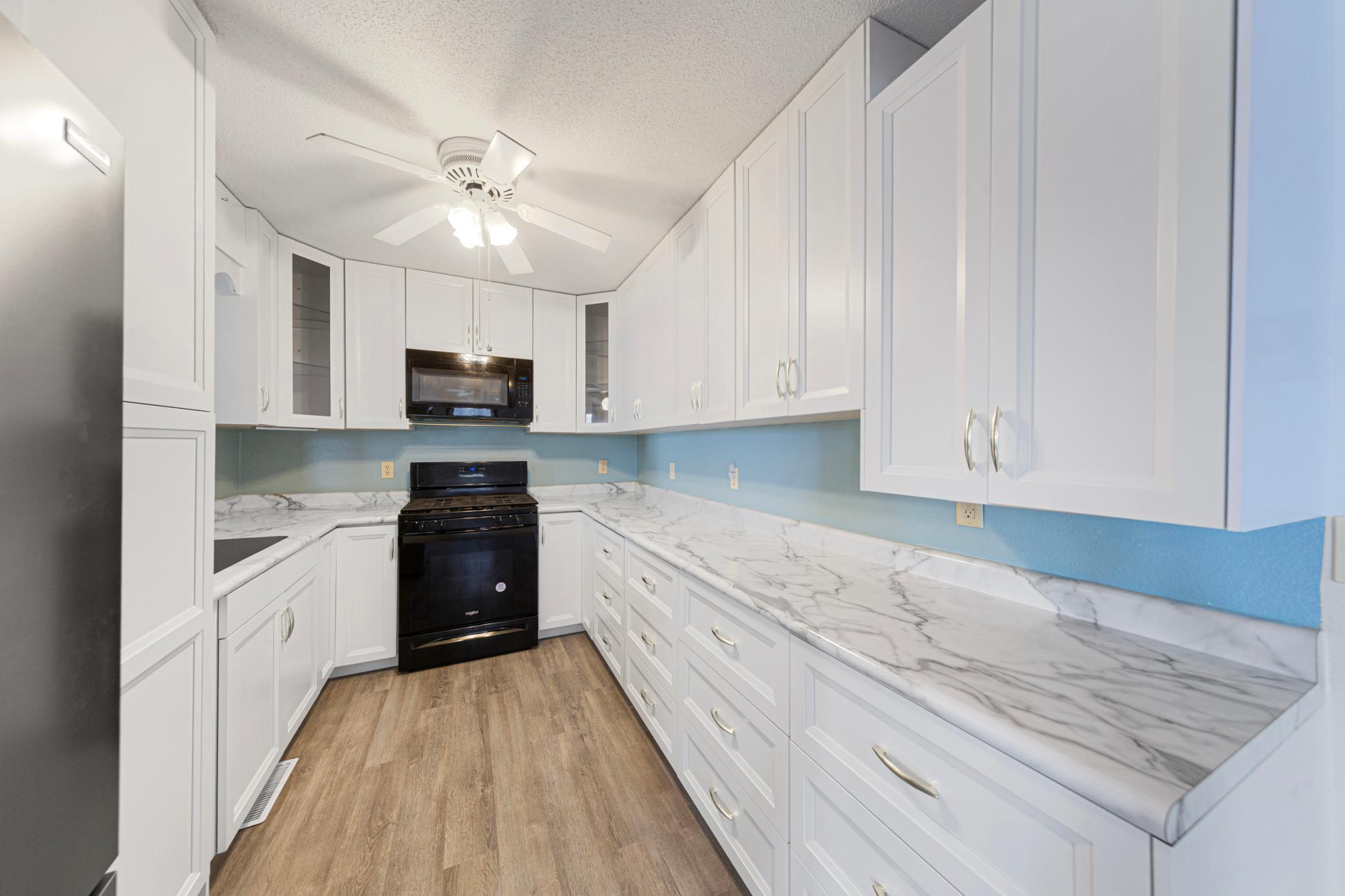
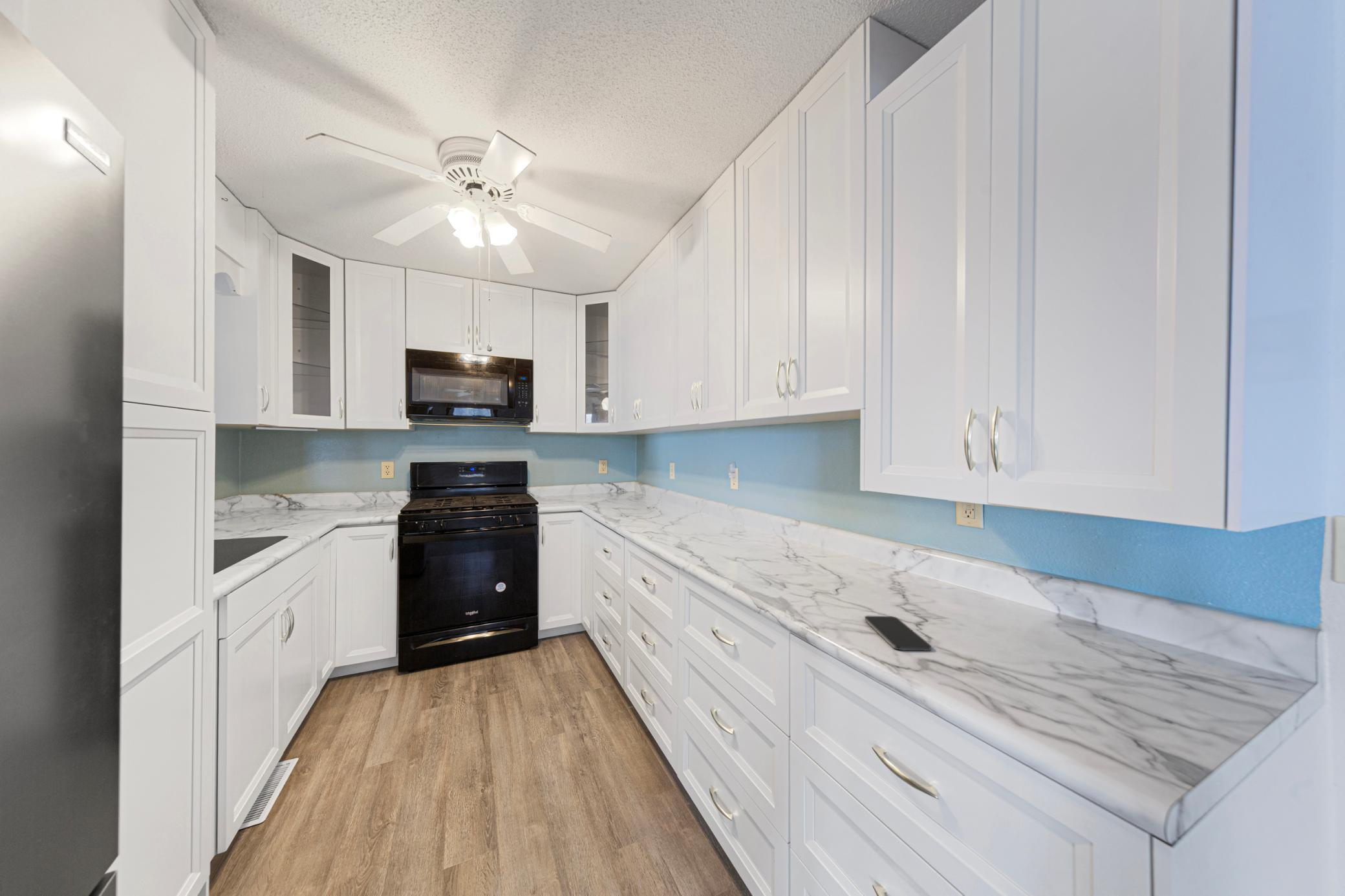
+ smartphone (895, 632)
